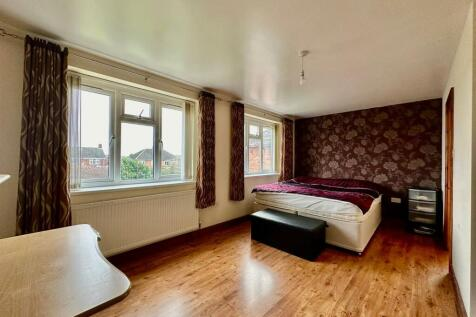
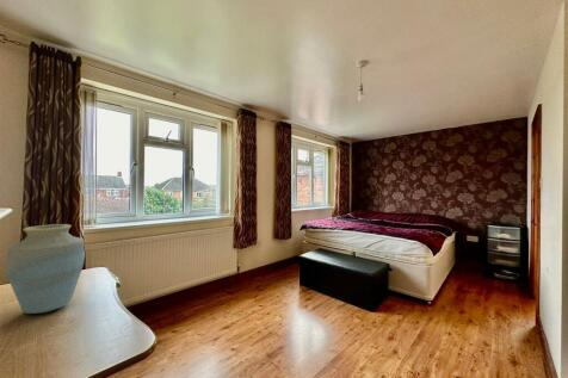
+ vase (48, 267)
